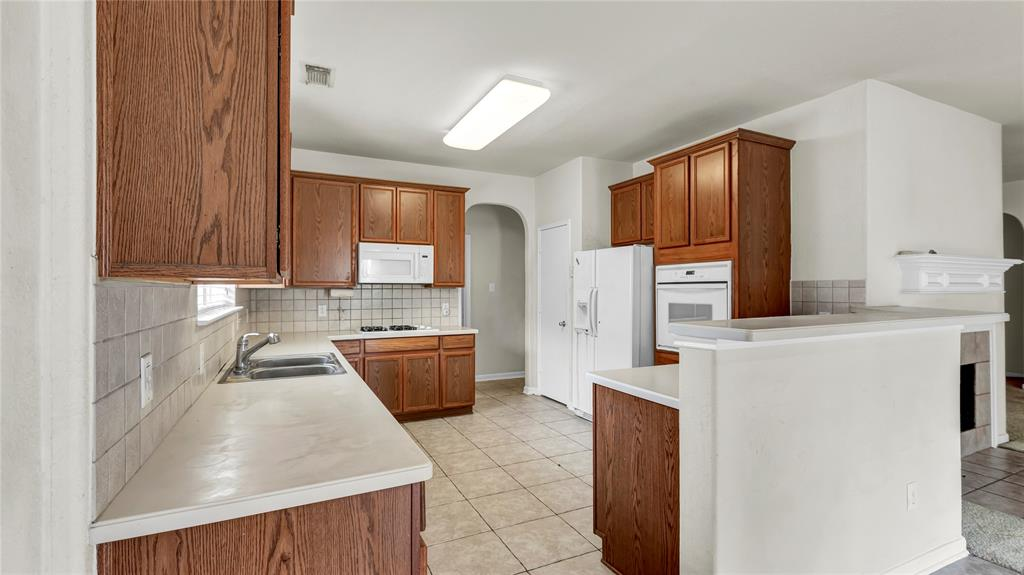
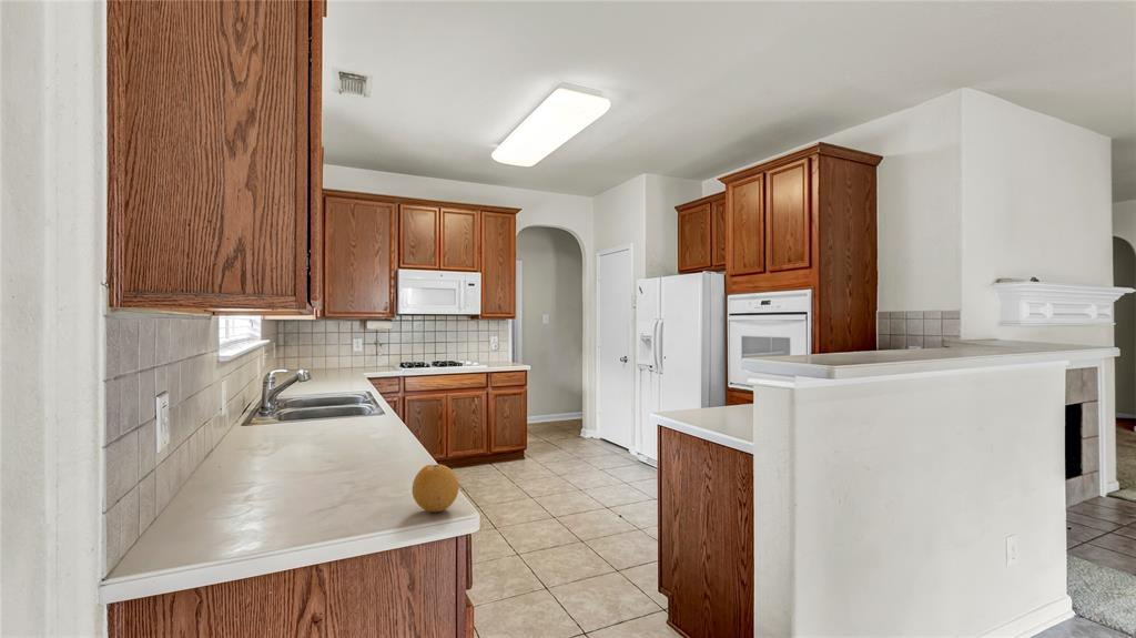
+ fruit (435, 487)
